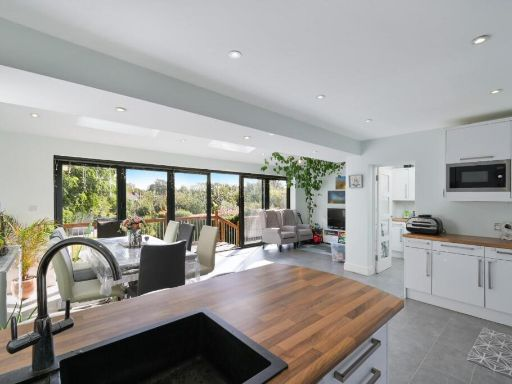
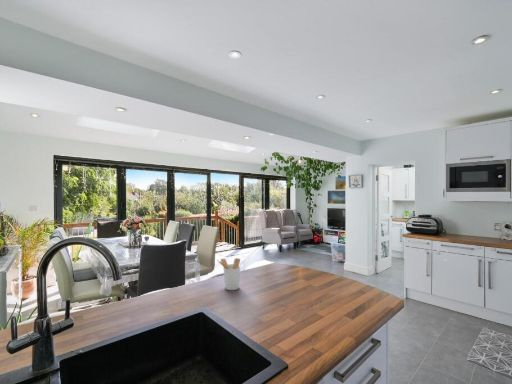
+ utensil holder (228, 272)
